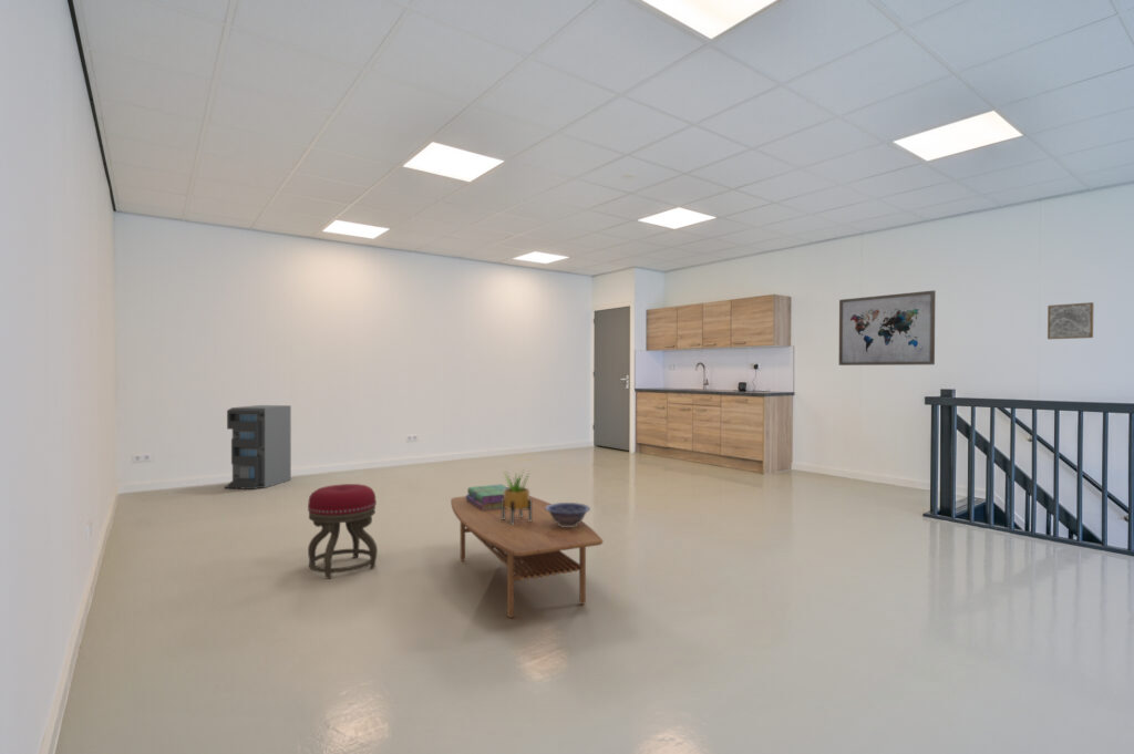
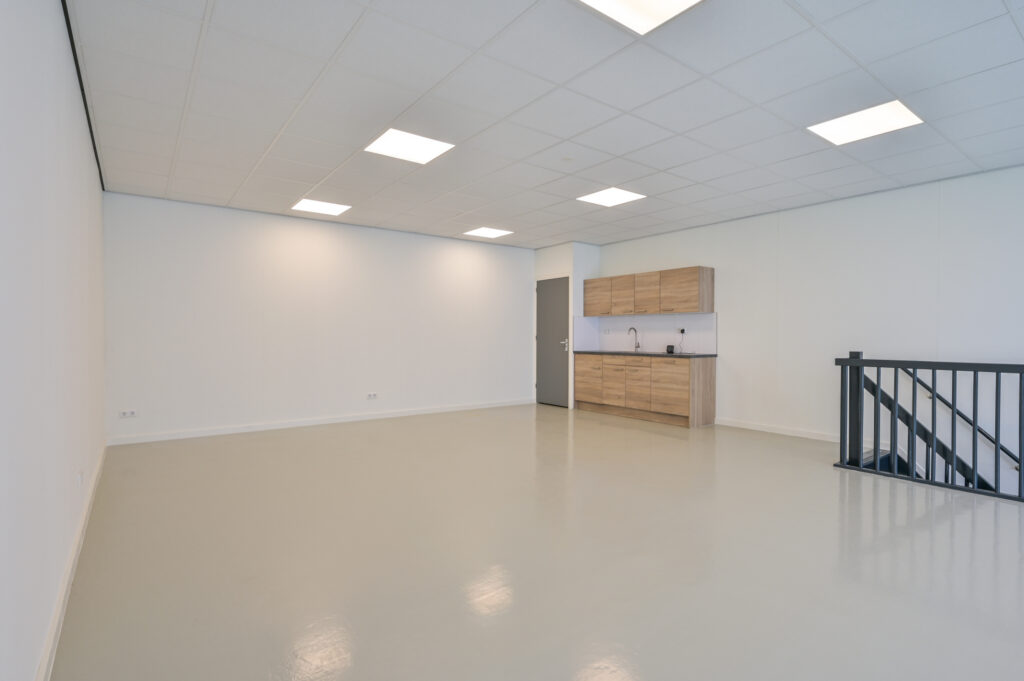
- storage cabinet (258, 445)
- wall art (884, 330)
- potted plant (516, 494)
- coffee table (516, 548)
- decorative bowl (567, 515)
- stool (339, 527)
- wall art (1070, 321)
- stack of books (492, 496)
